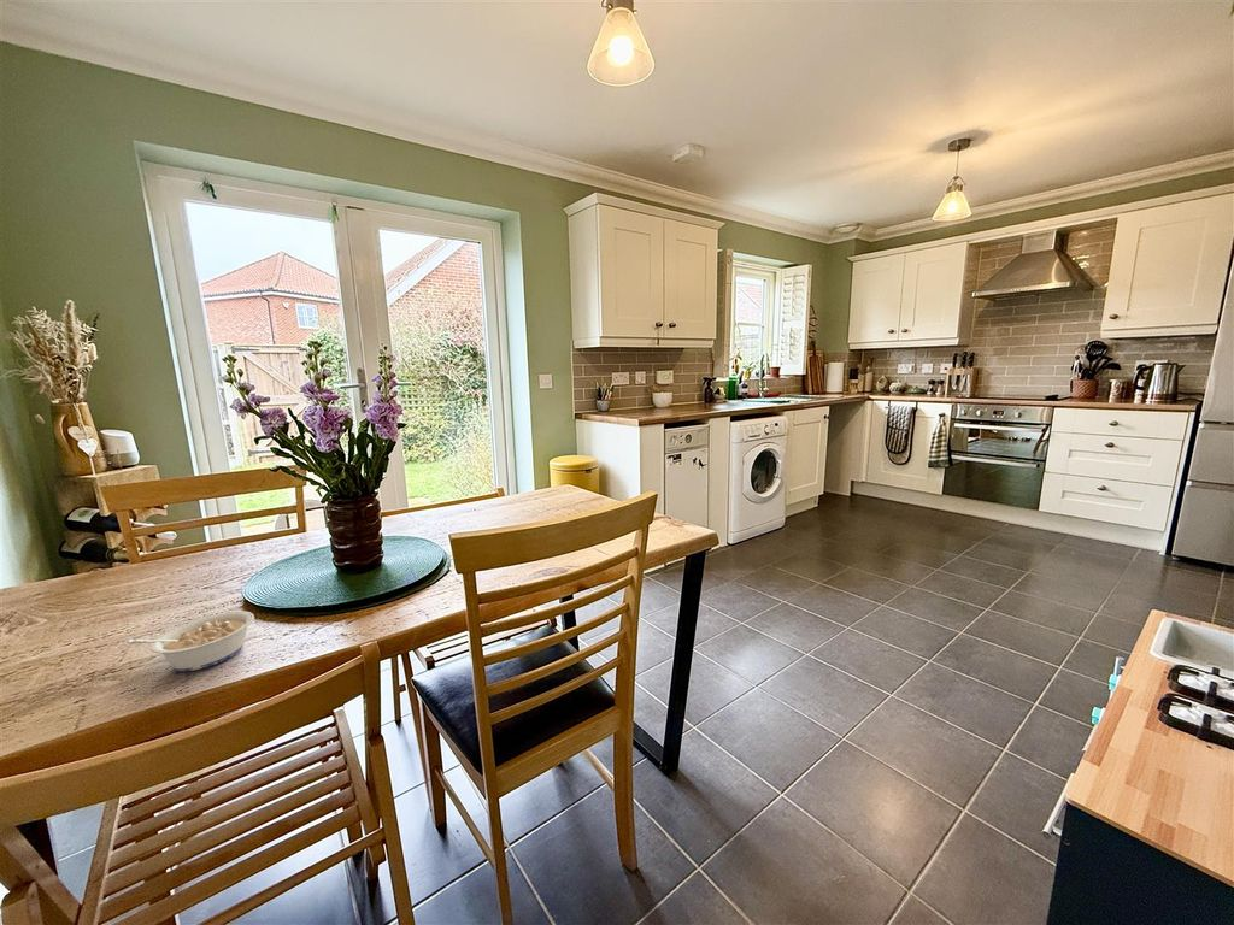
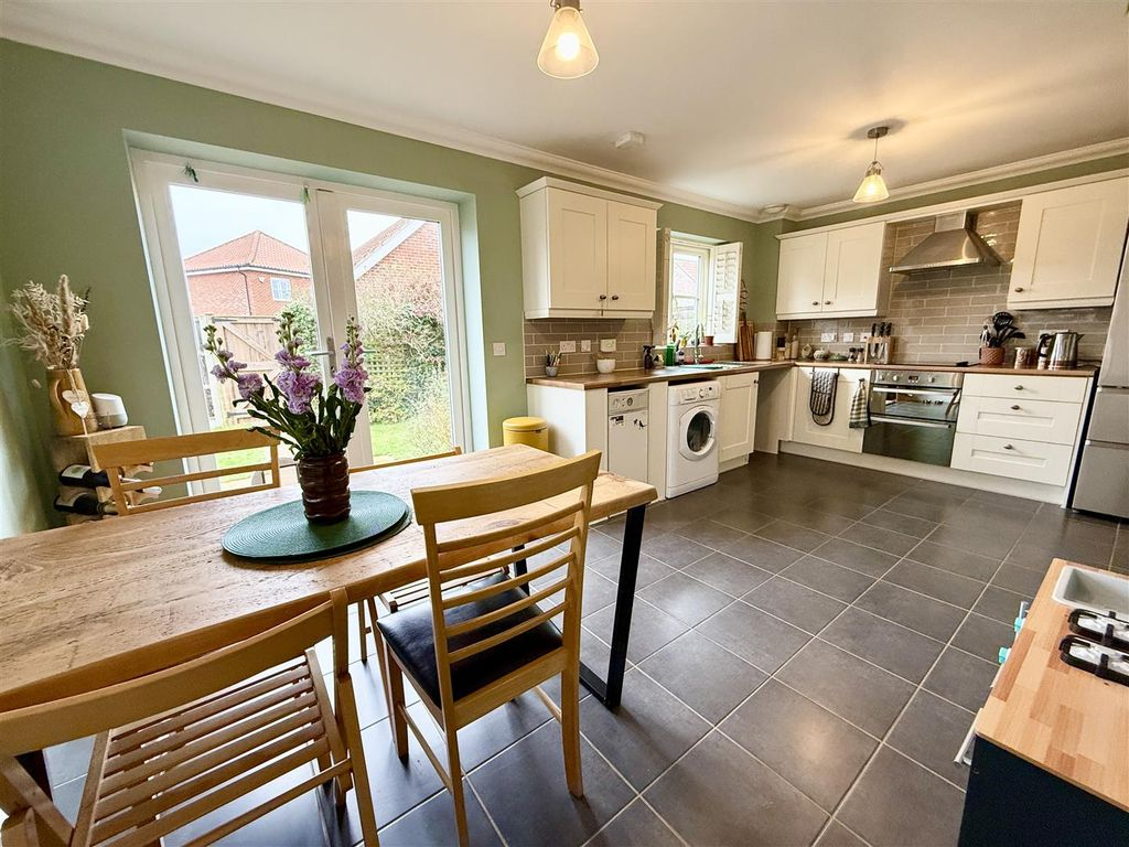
- legume (202, 642)
